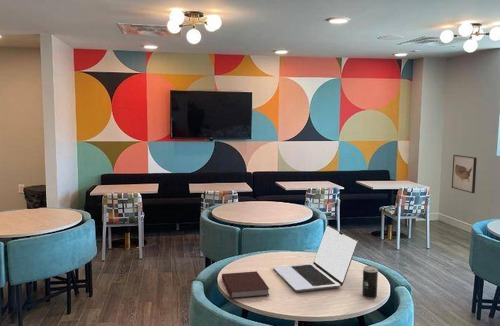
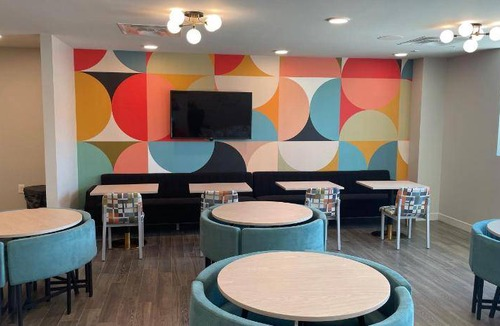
- beverage can (370, 282)
- notebook (244, 283)
- wall art (463, 173)
- laptop (315, 257)
